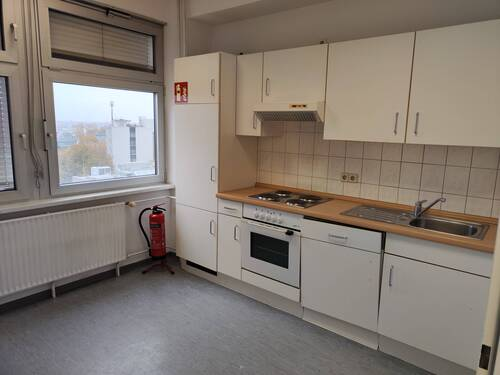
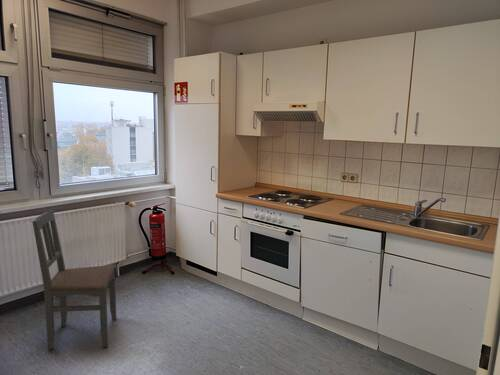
+ dining chair (78, 275)
